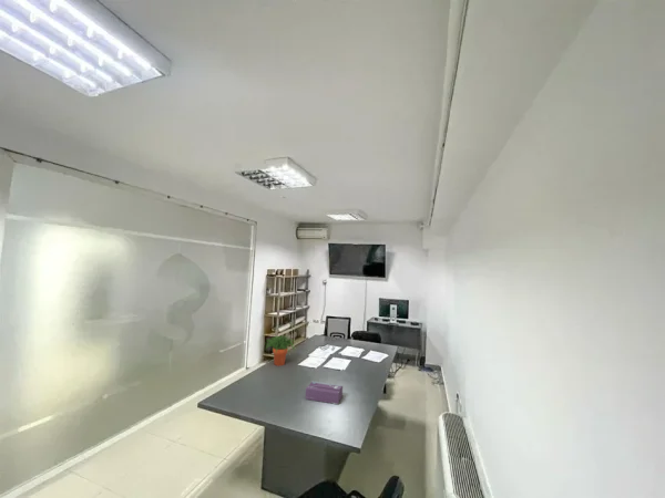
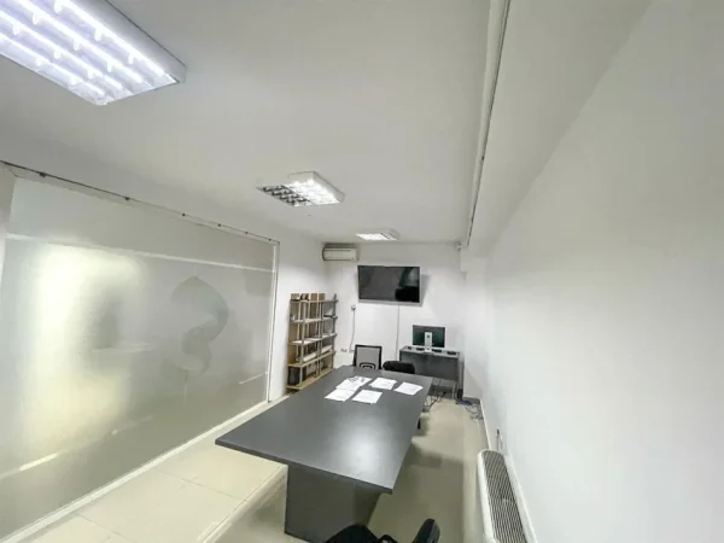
- potted plant (280, 350)
- tissue box (324, 392)
